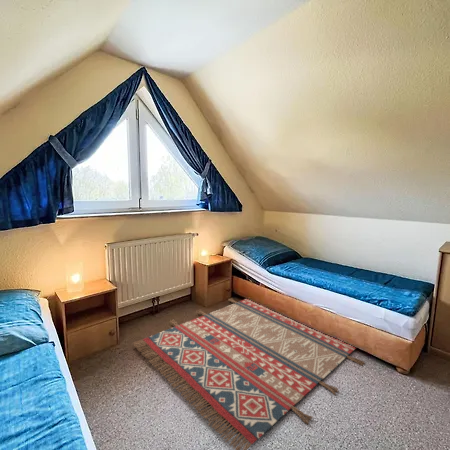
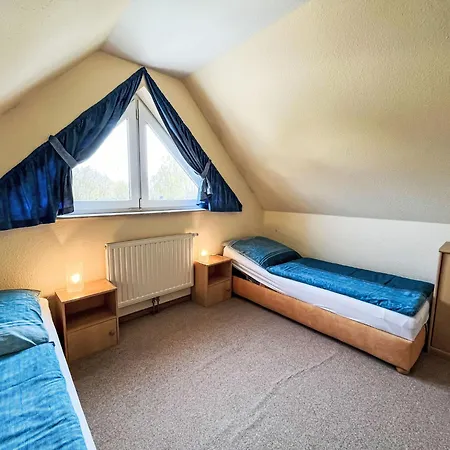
- rug (269, 331)
